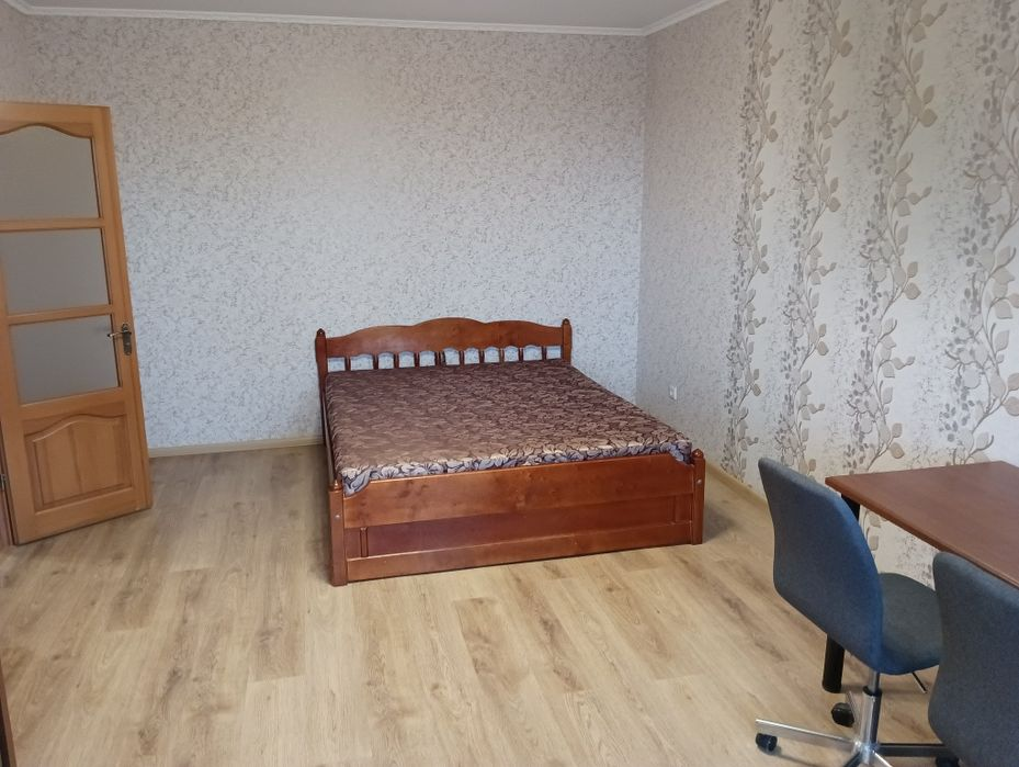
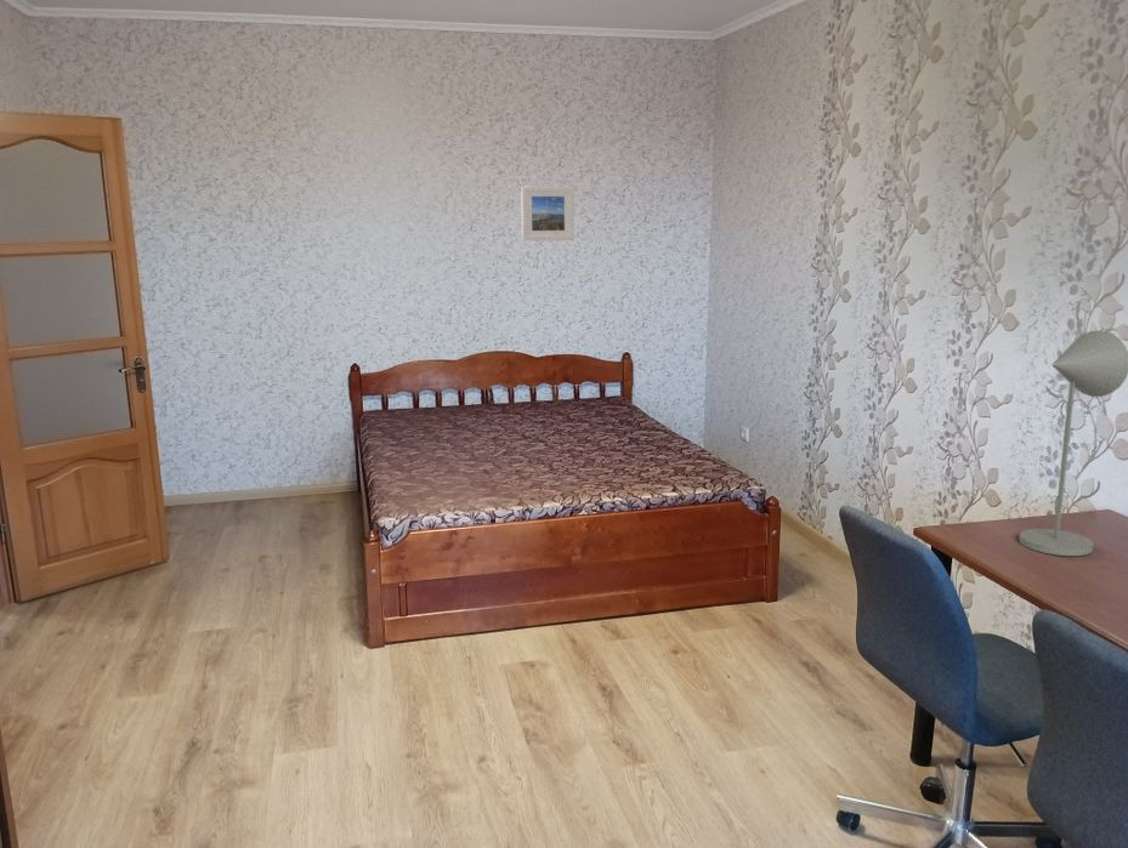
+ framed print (548, 214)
+ desk lamp (1066, 440)
